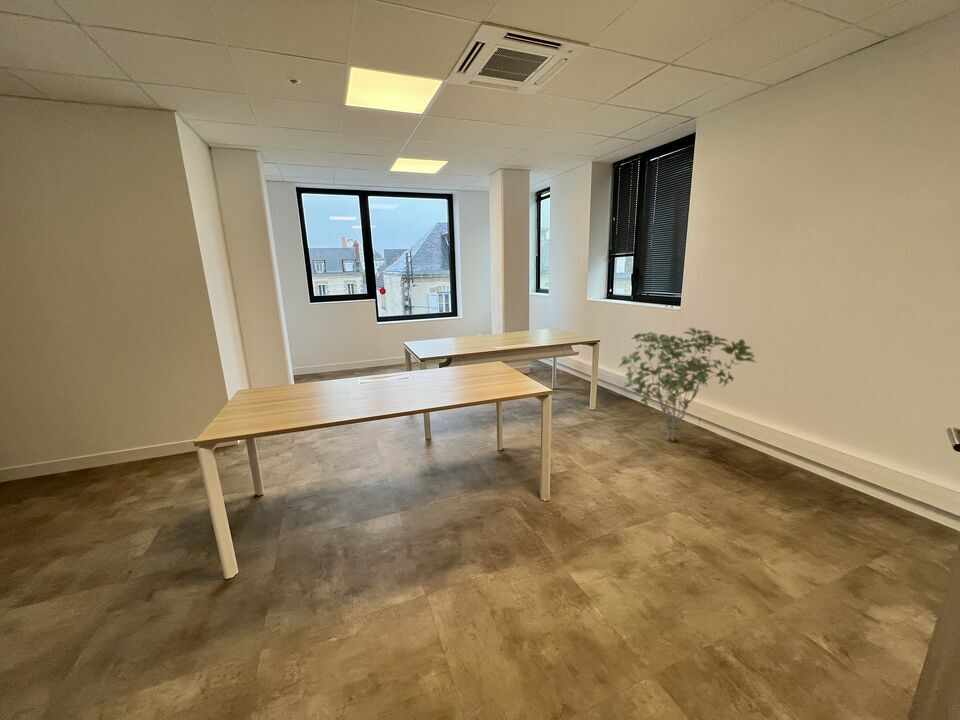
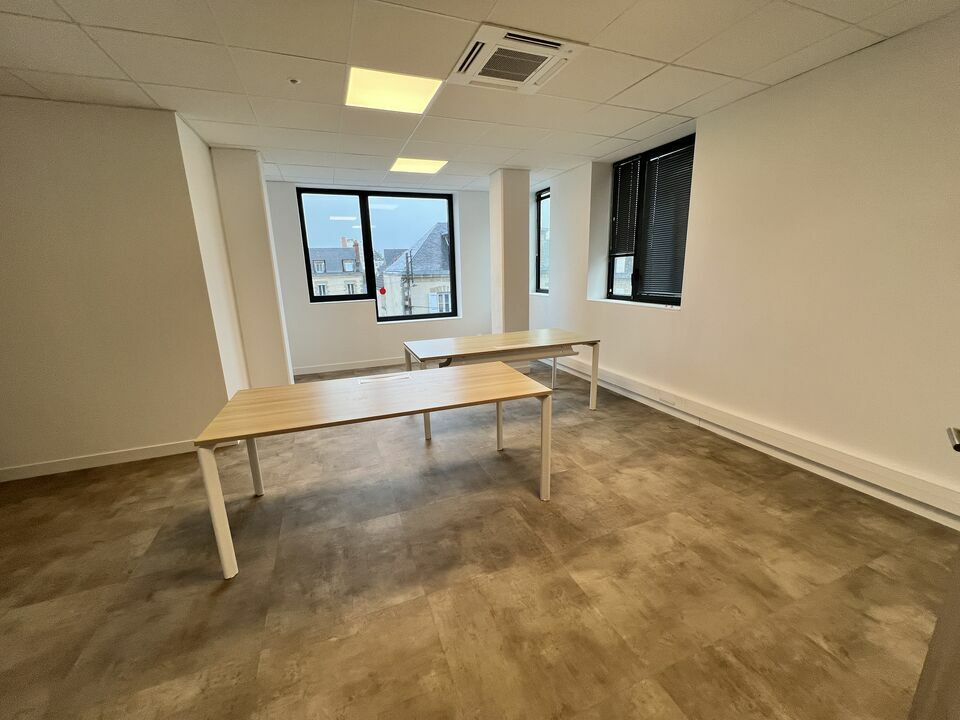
- shrub (678, 386)
